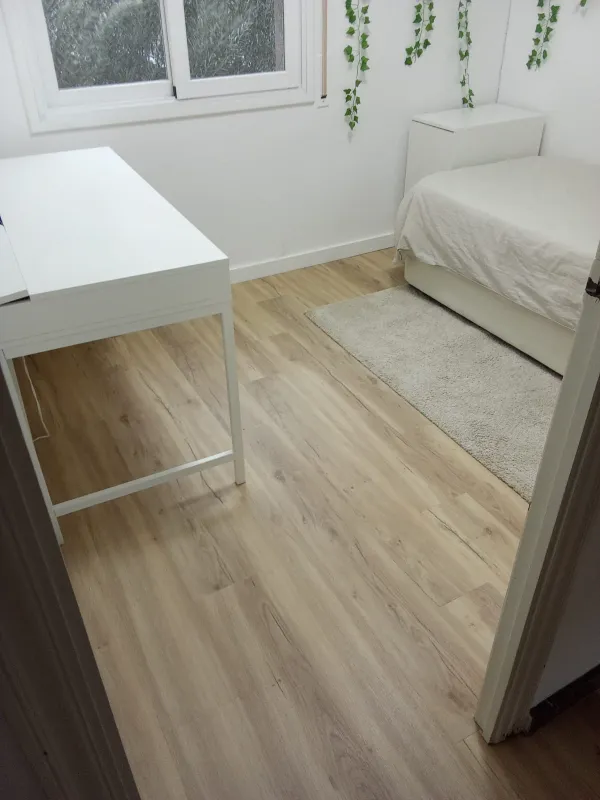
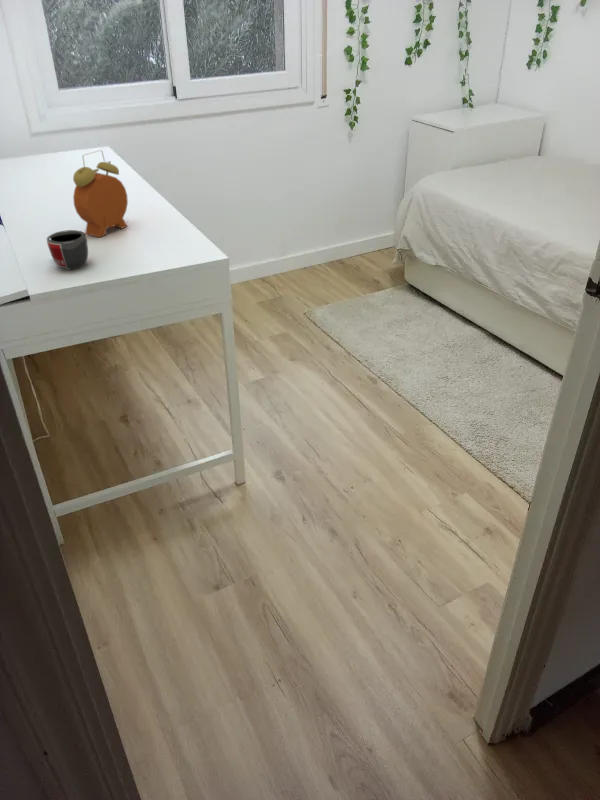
+ mug (65, 249)
+ alarm clock (99, 192)
